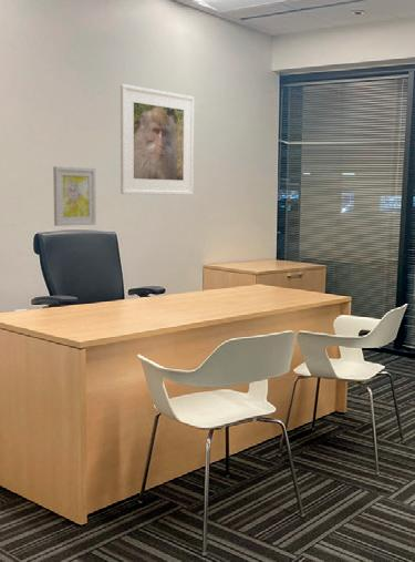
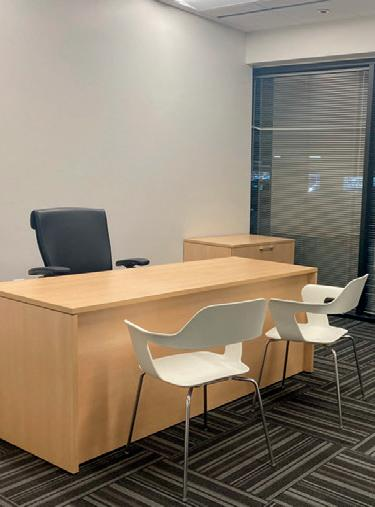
- wall art (75, 196)
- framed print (158, 143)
